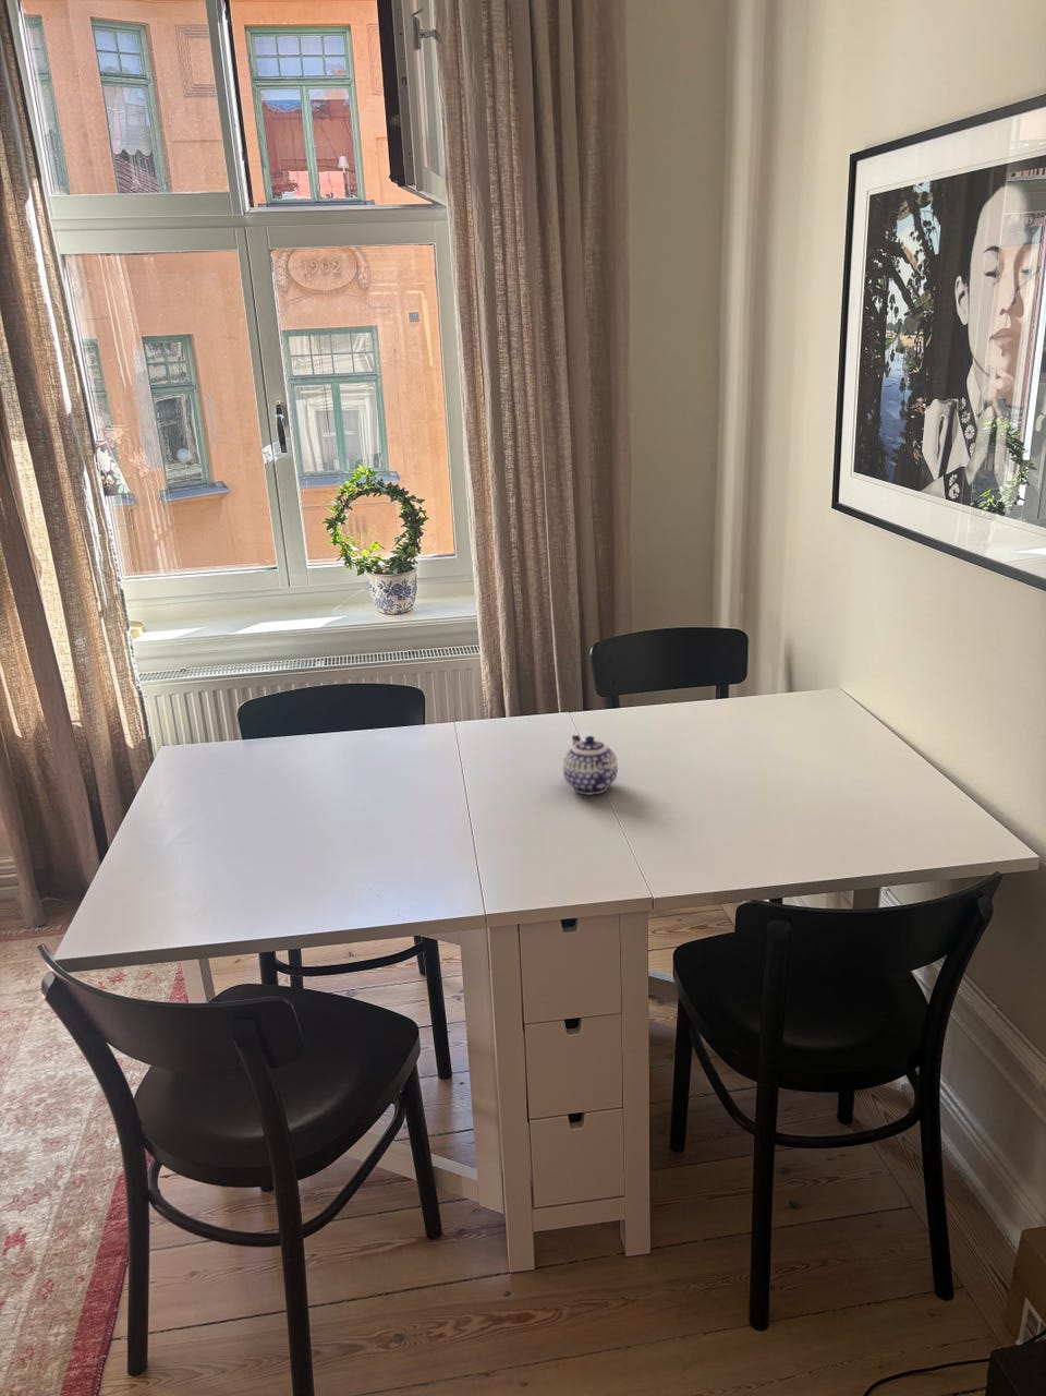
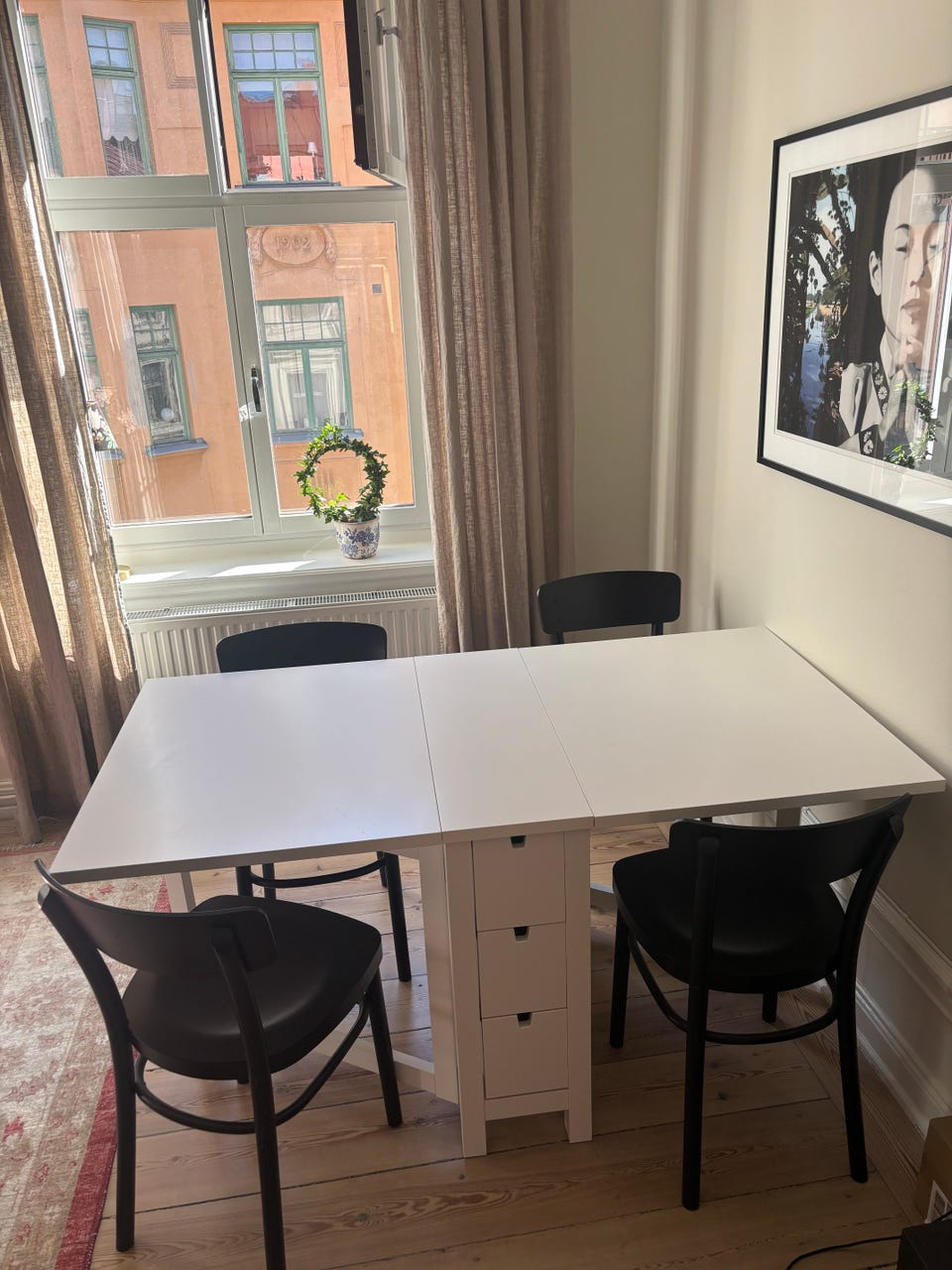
- teapot (589, 762)
